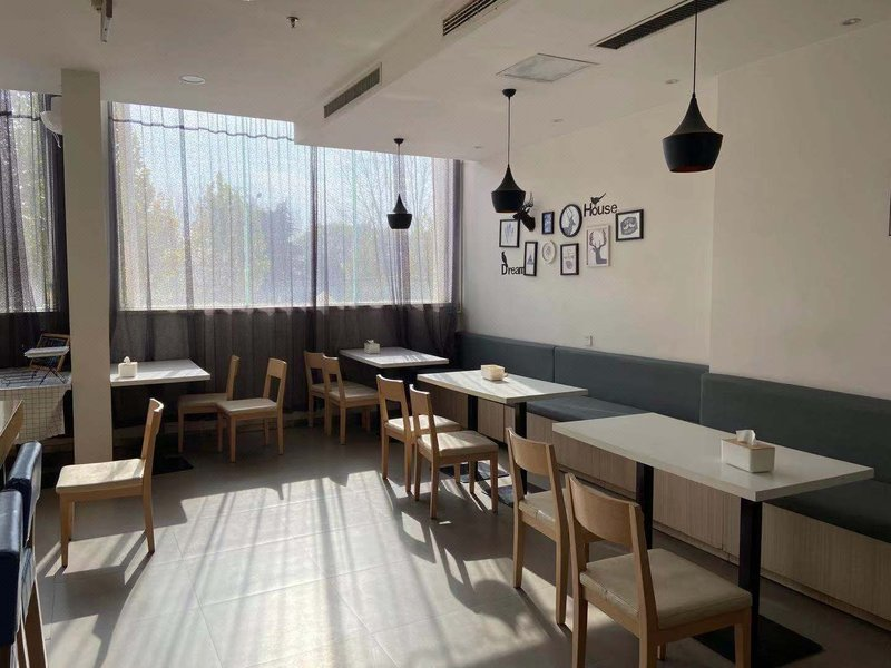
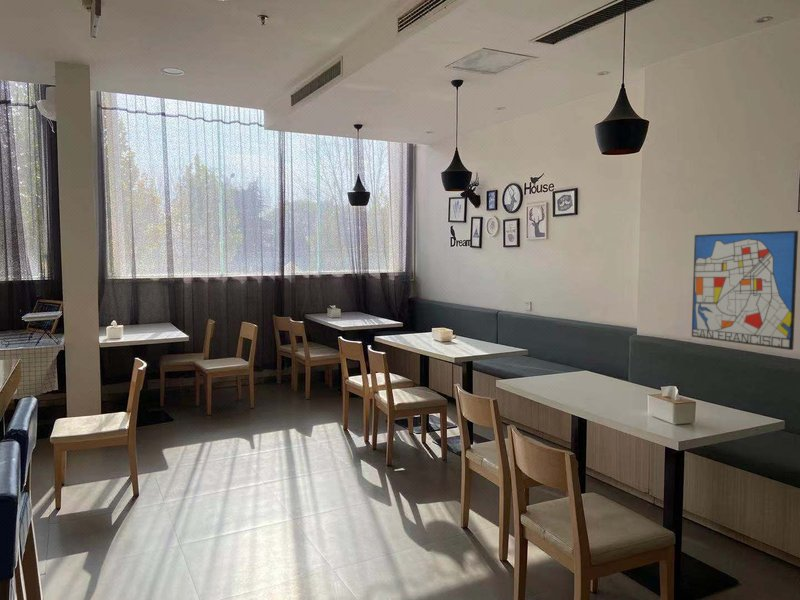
+ wall art (740, 288)
